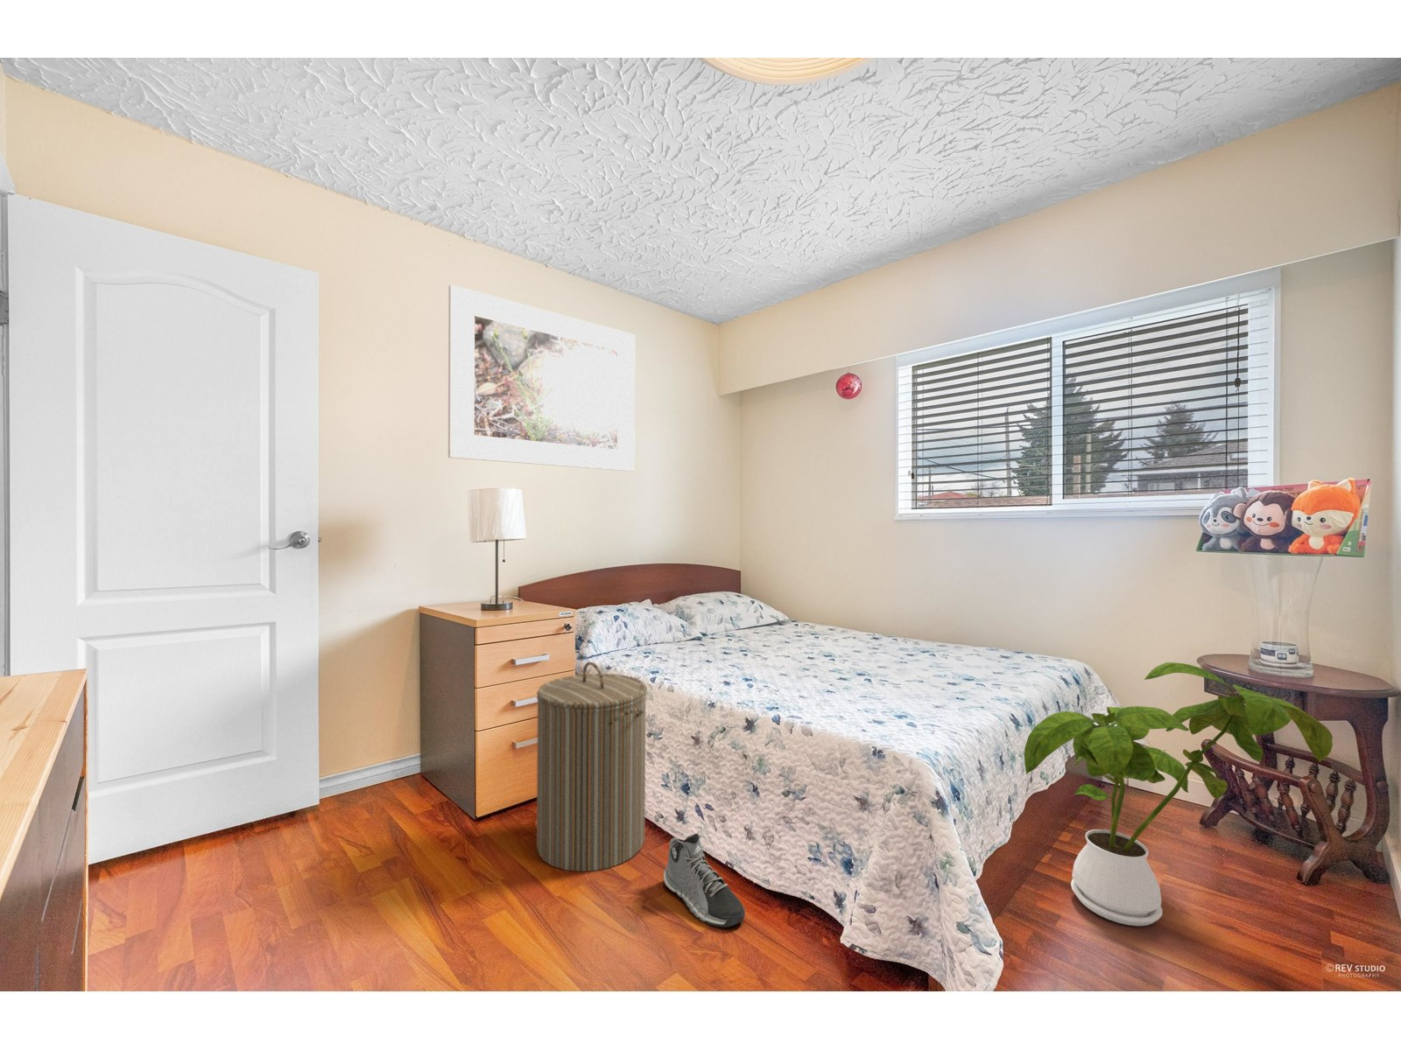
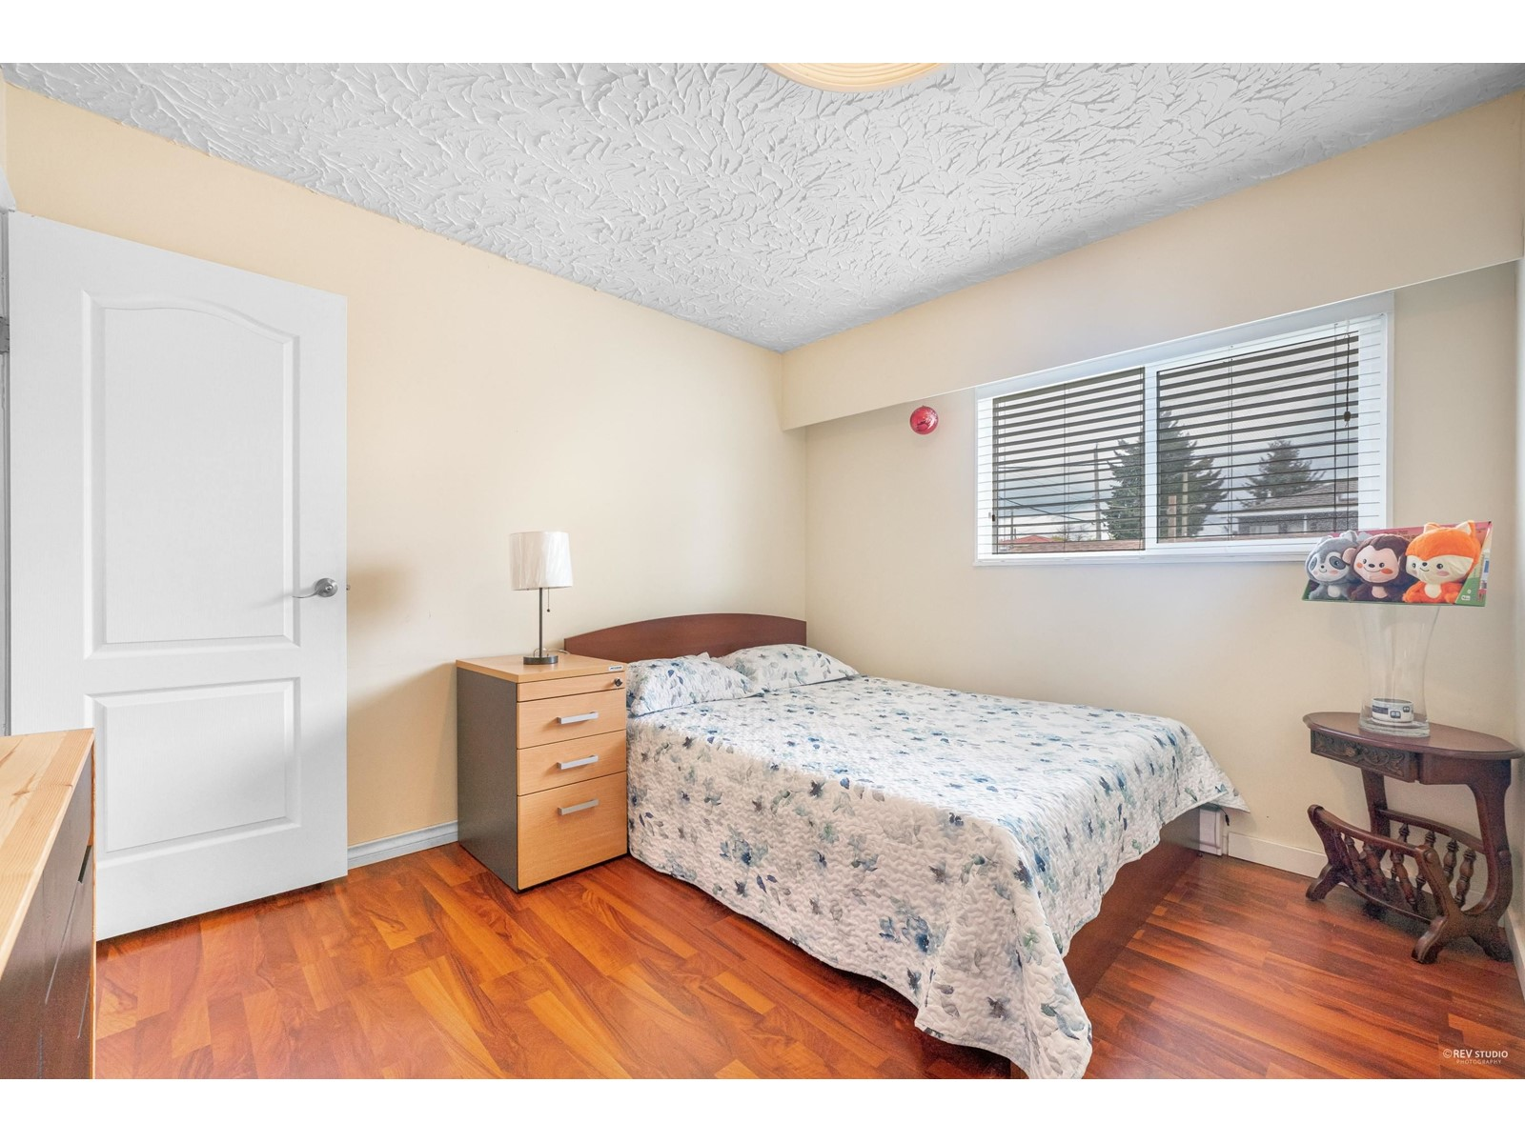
- house plant (1170, 791)
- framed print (552, 388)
- laundry hamper (592, 752)
- sneaker (700, 871)
